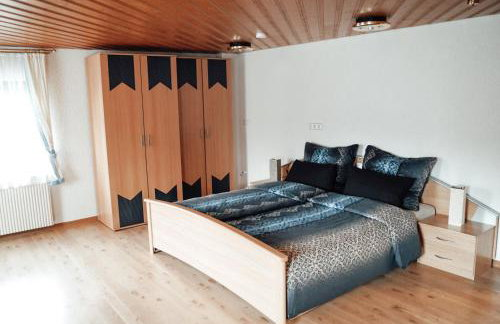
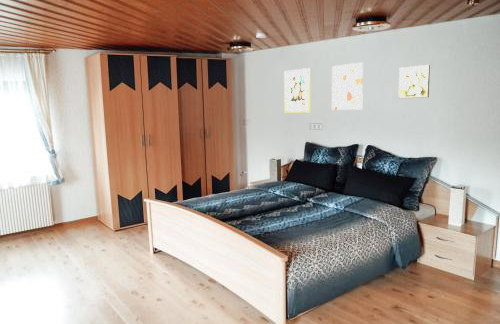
+ wall art (296, 91)
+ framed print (413, 82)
+ wall art (346, 87)
